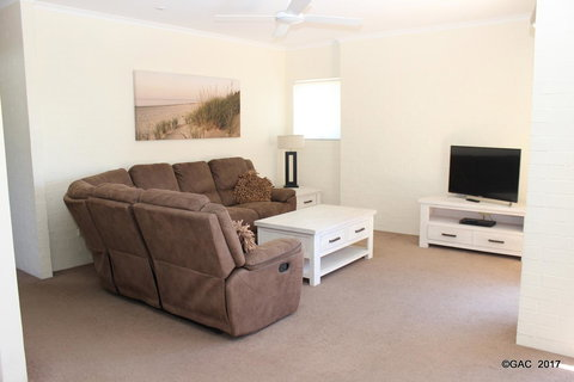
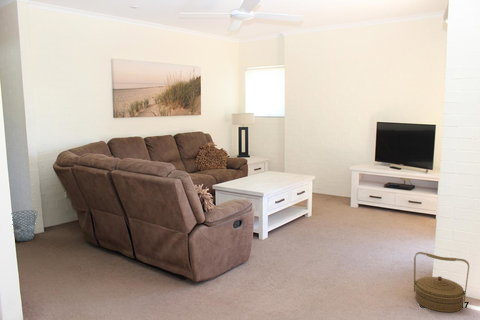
+ basket (439, 279)
+ waste basket (23, 226)
